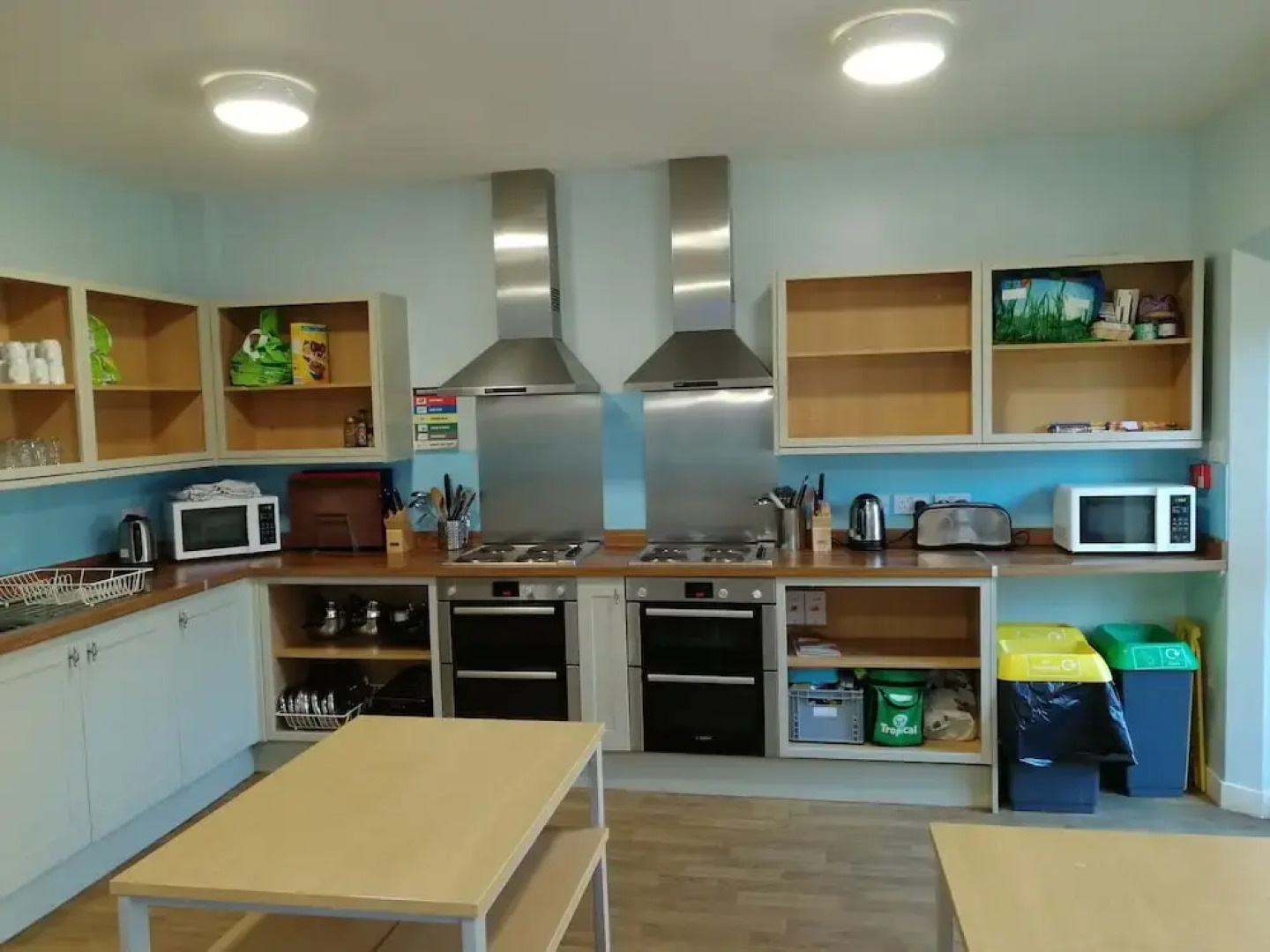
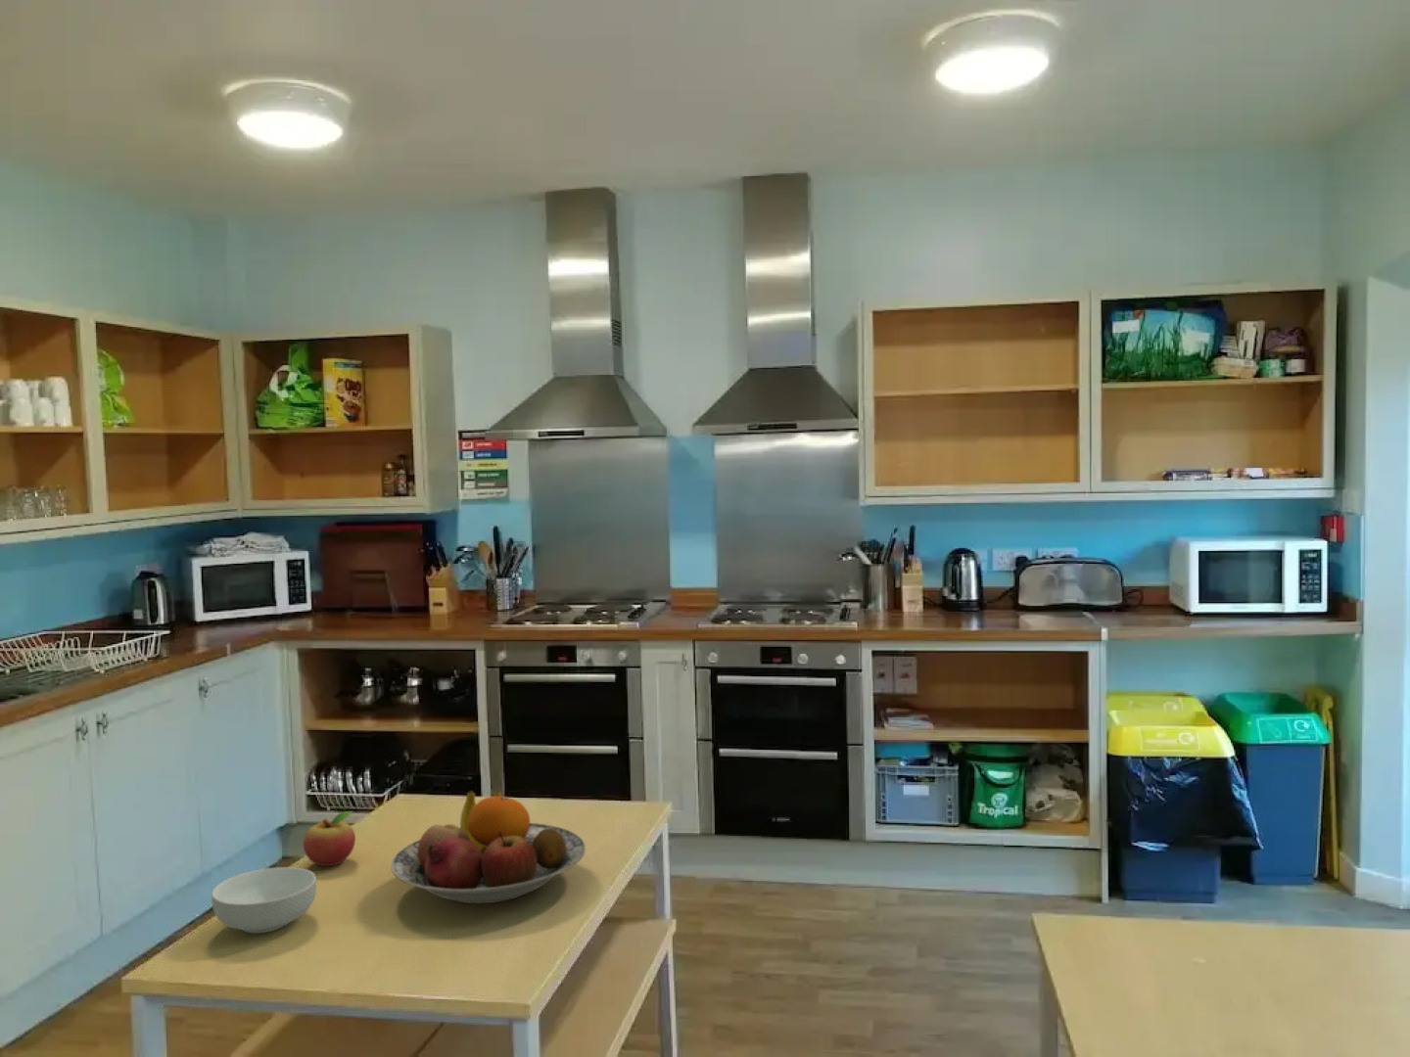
+ fruit (329, 838)
+ fruit bowl (489, 846)
+ cereal bowl (265, 904)
